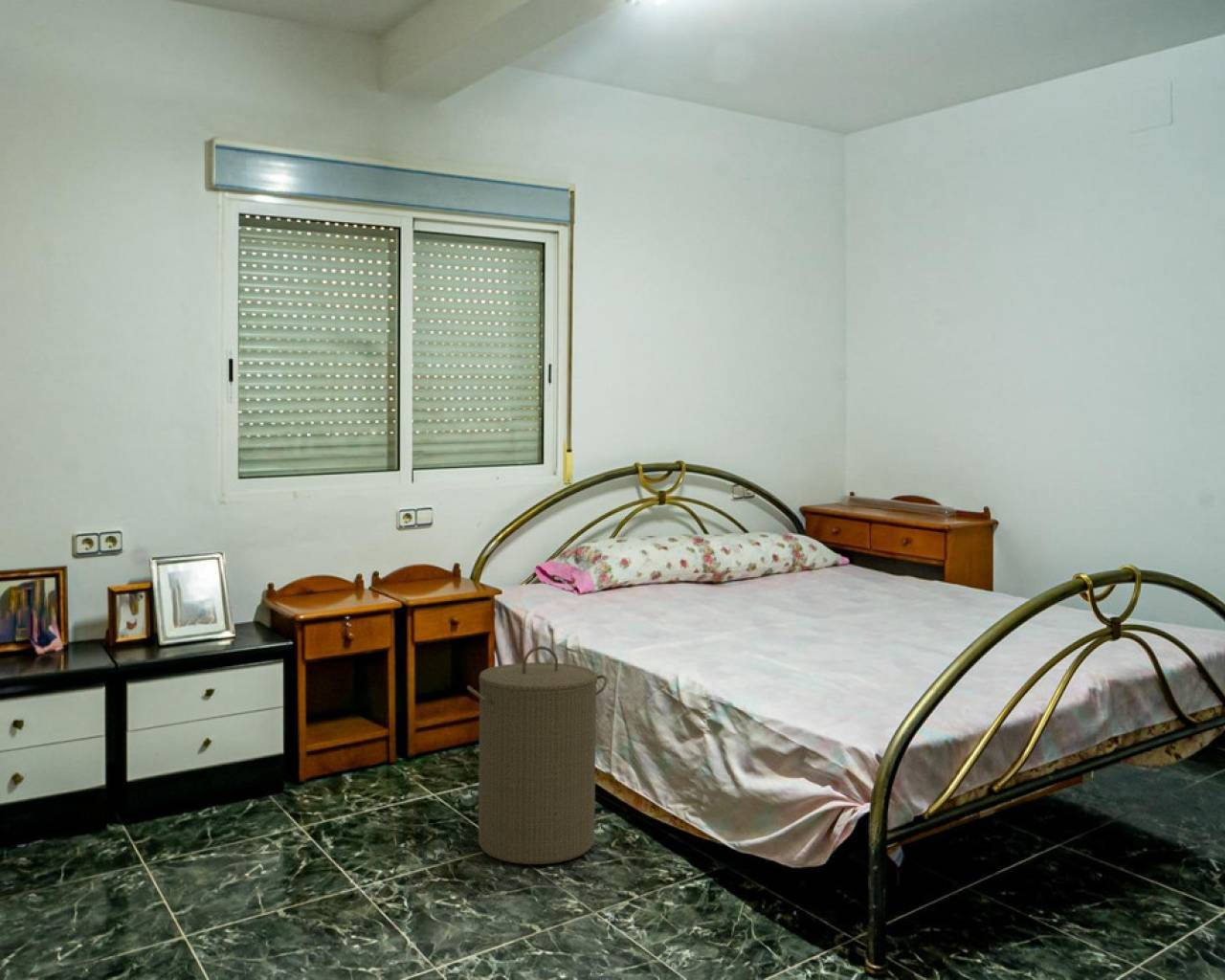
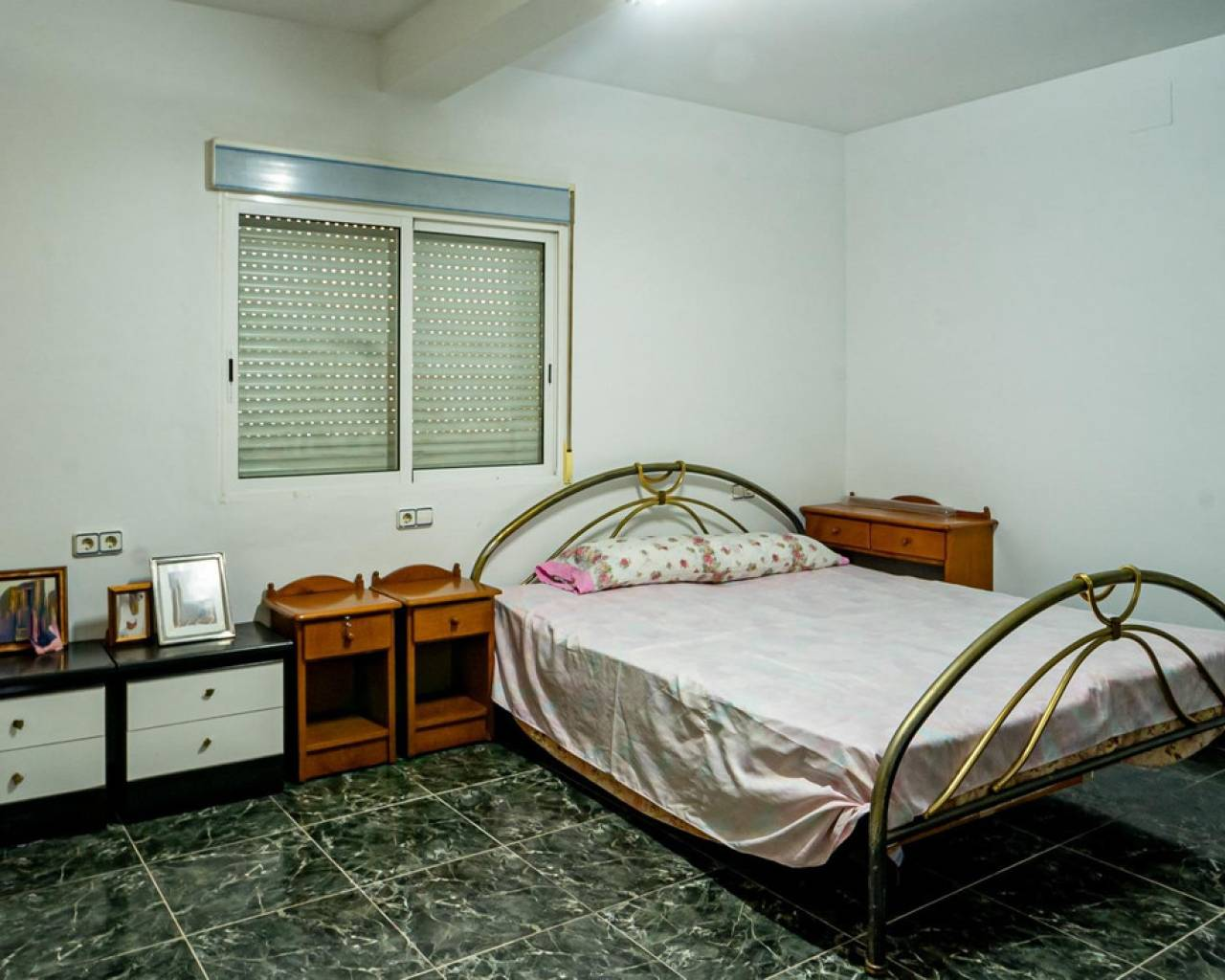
- laundry hamper (537, 745)
